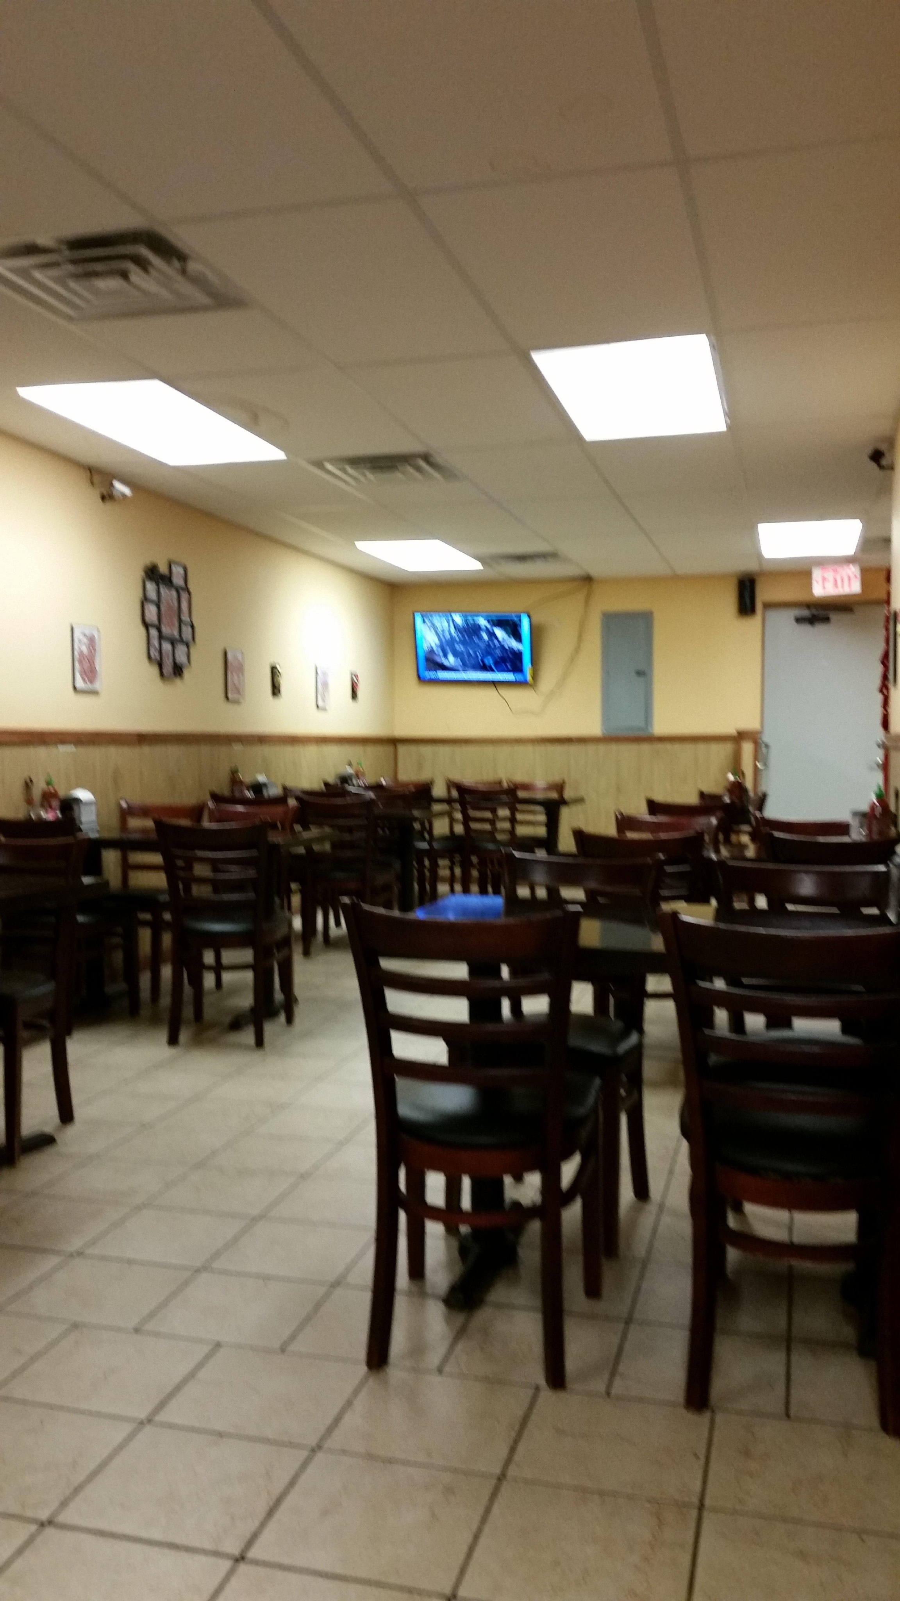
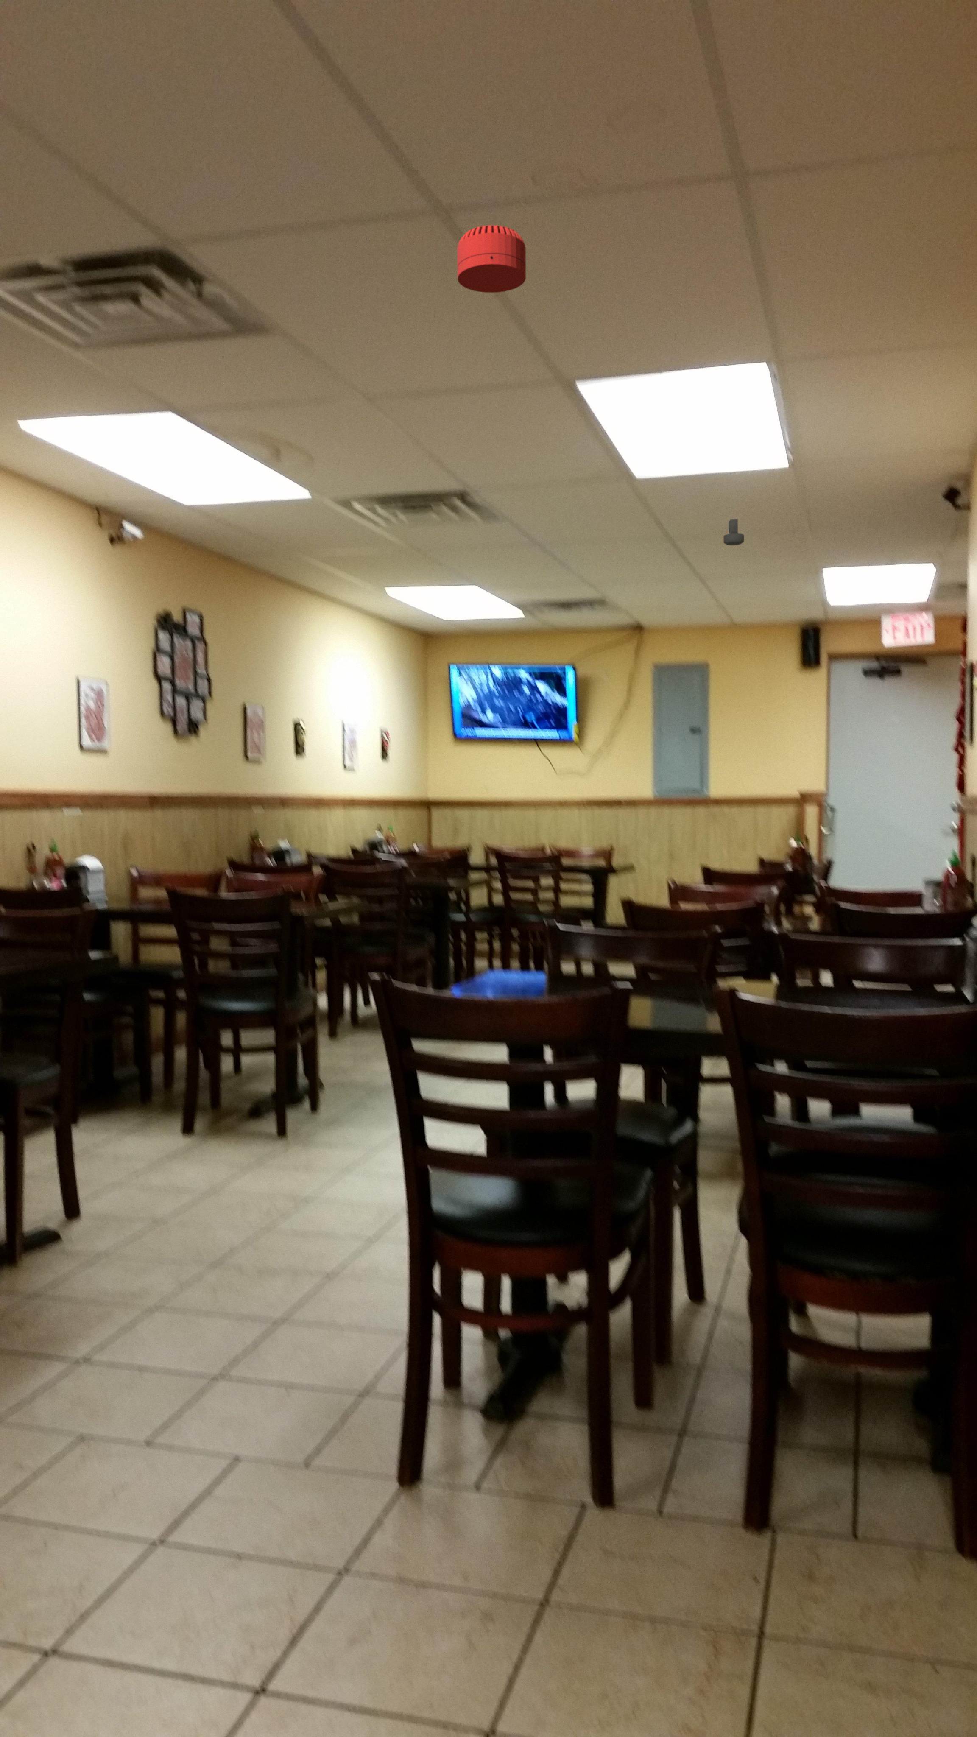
+ security camera (734, 531)
+ smoke detector (491, 258)
